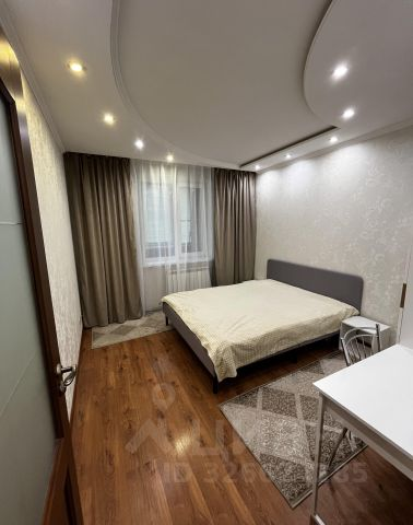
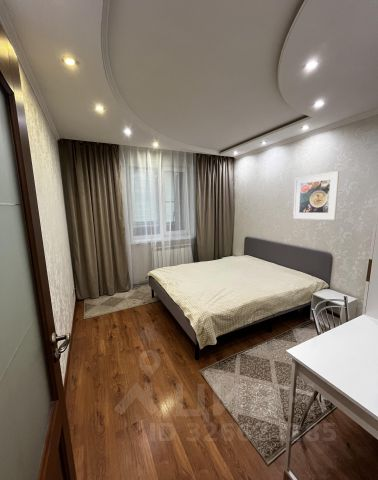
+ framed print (313, 197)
